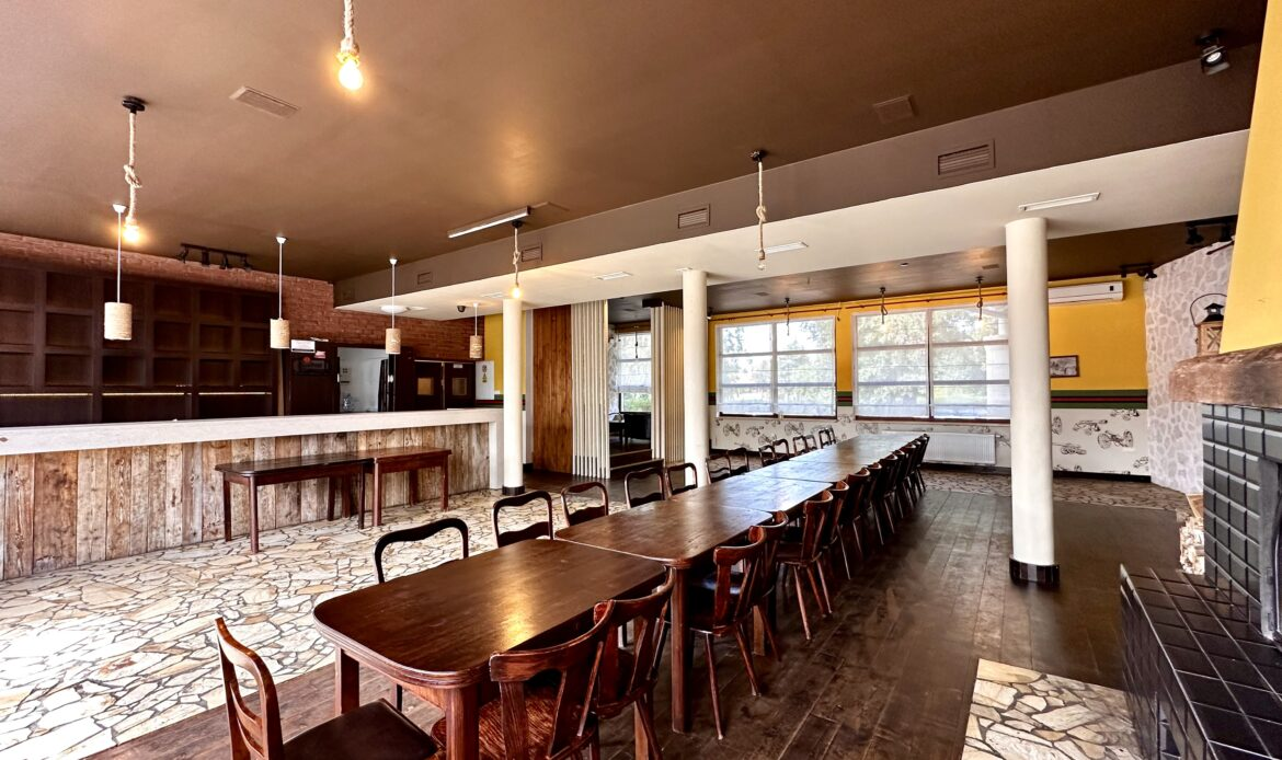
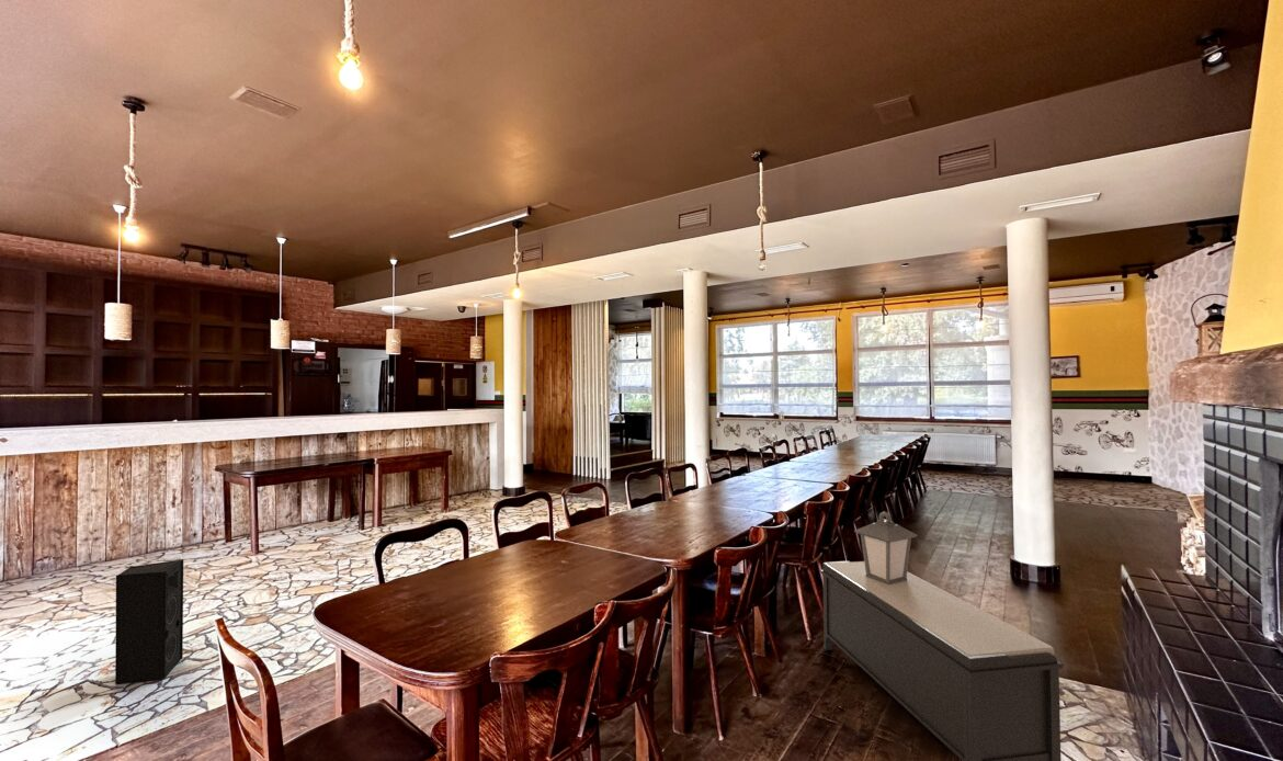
+ lantern (885, 544)
+ speaker (148, 620)
+ bench (917, 649)
